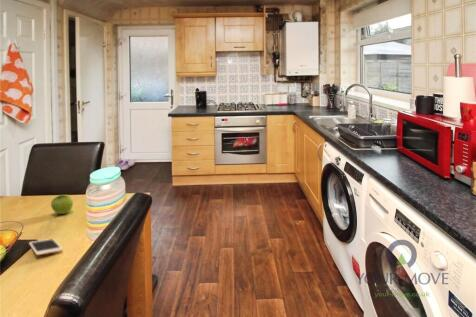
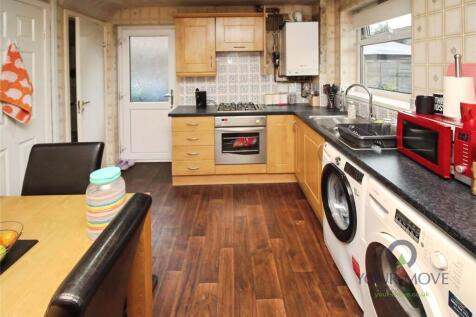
- cell phone (45, 246)
- fruit (62, 204)
